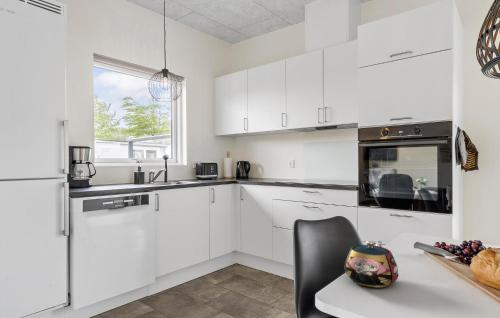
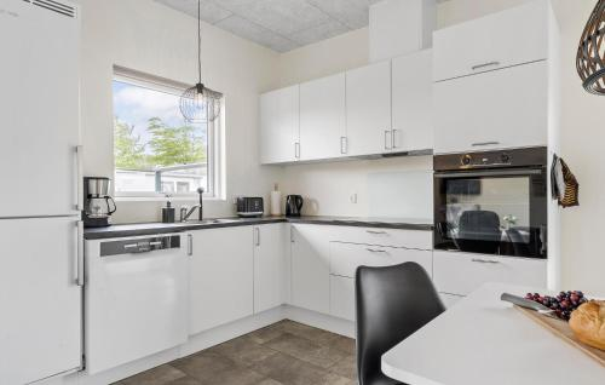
- teapot (371, 260)
